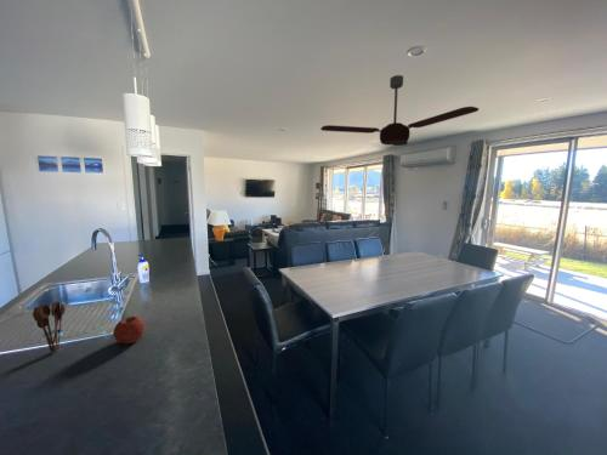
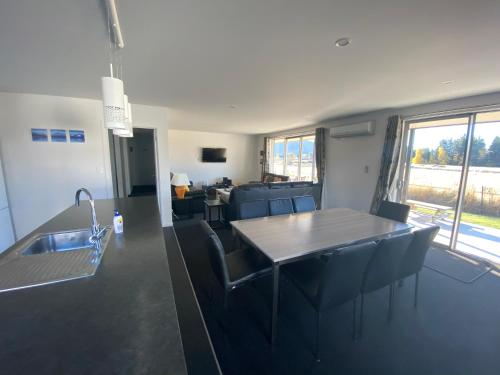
- fruit (129, 328)
- ceiling fan (393, 116)
- utensil holder (49, 326)
